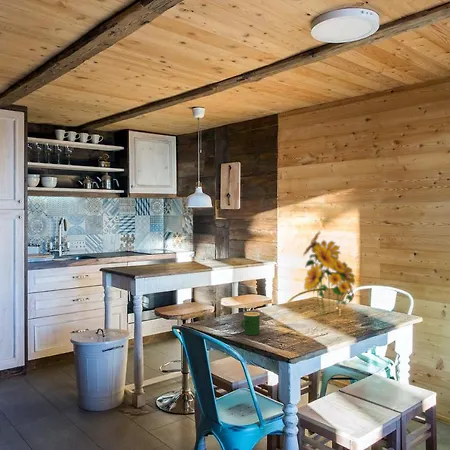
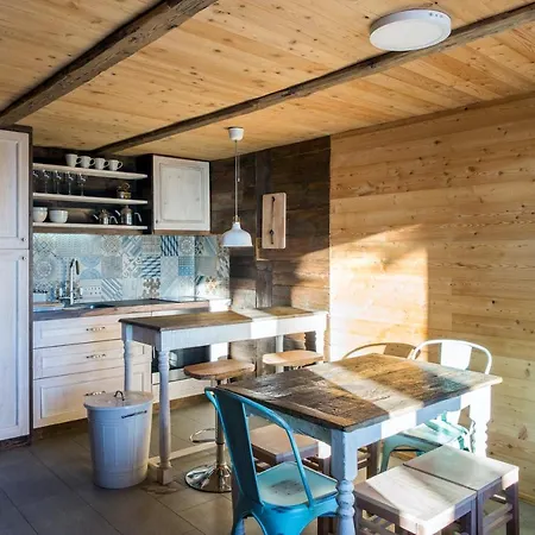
- mug (249, 324)
- flower bouquet (326, 271)
